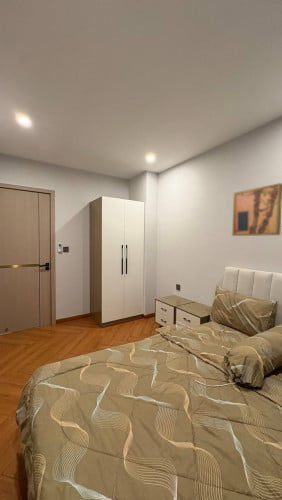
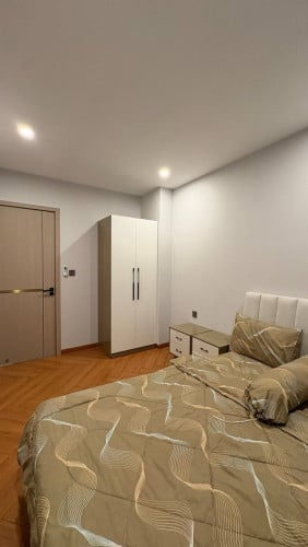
- wall art (254, 212)
